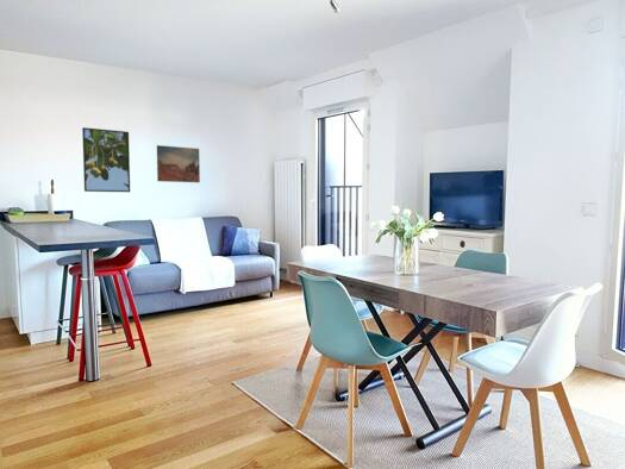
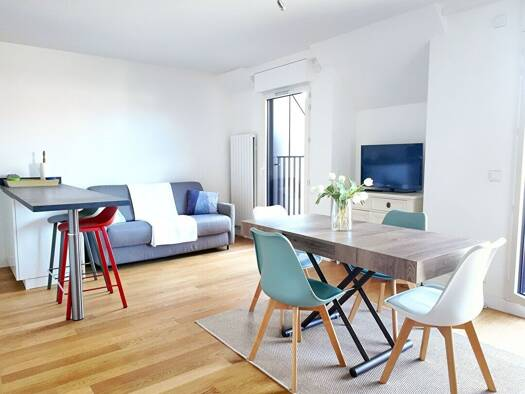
- wall art (179, 164)
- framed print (106, 161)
